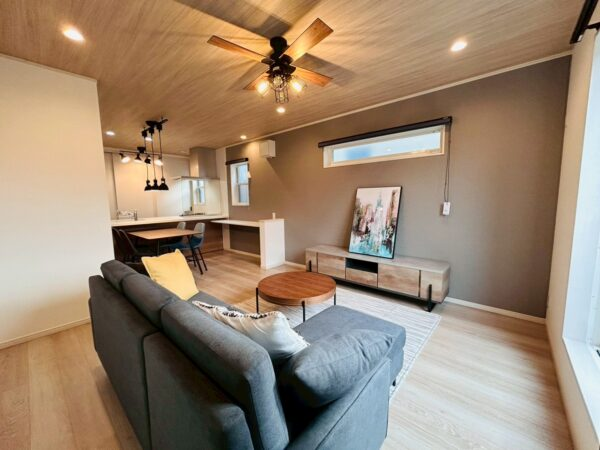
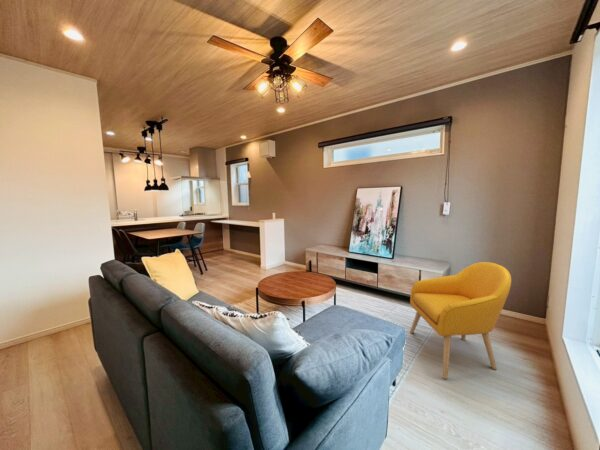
+ armchair (459, 309)
